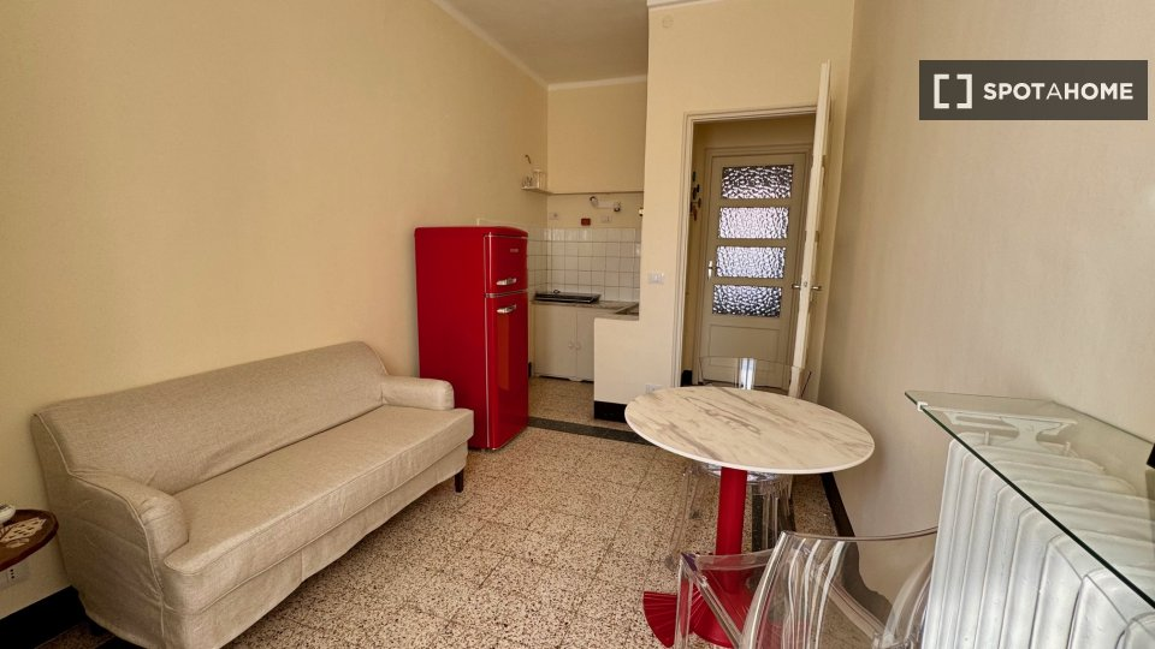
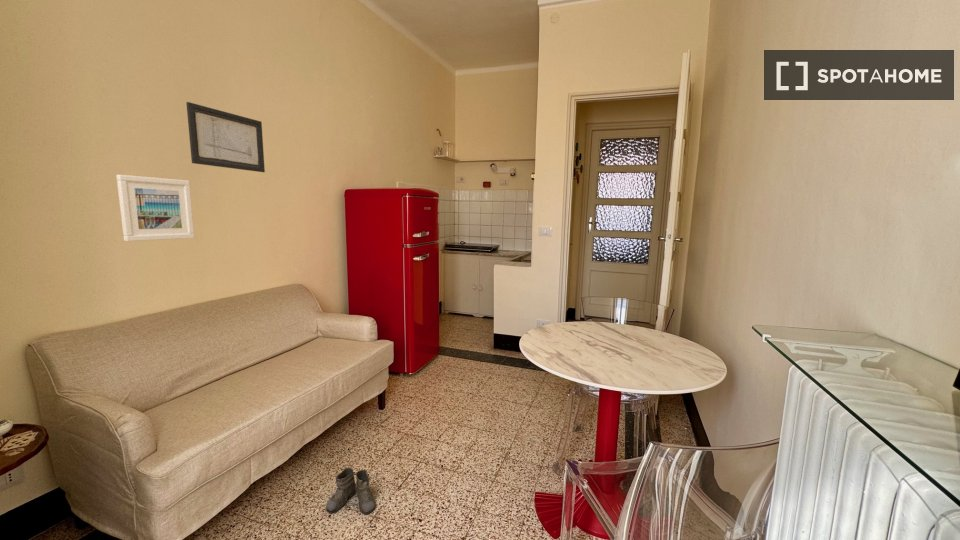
+ boots (351, 489)
+ wall art (229, 140)
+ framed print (158, 209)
